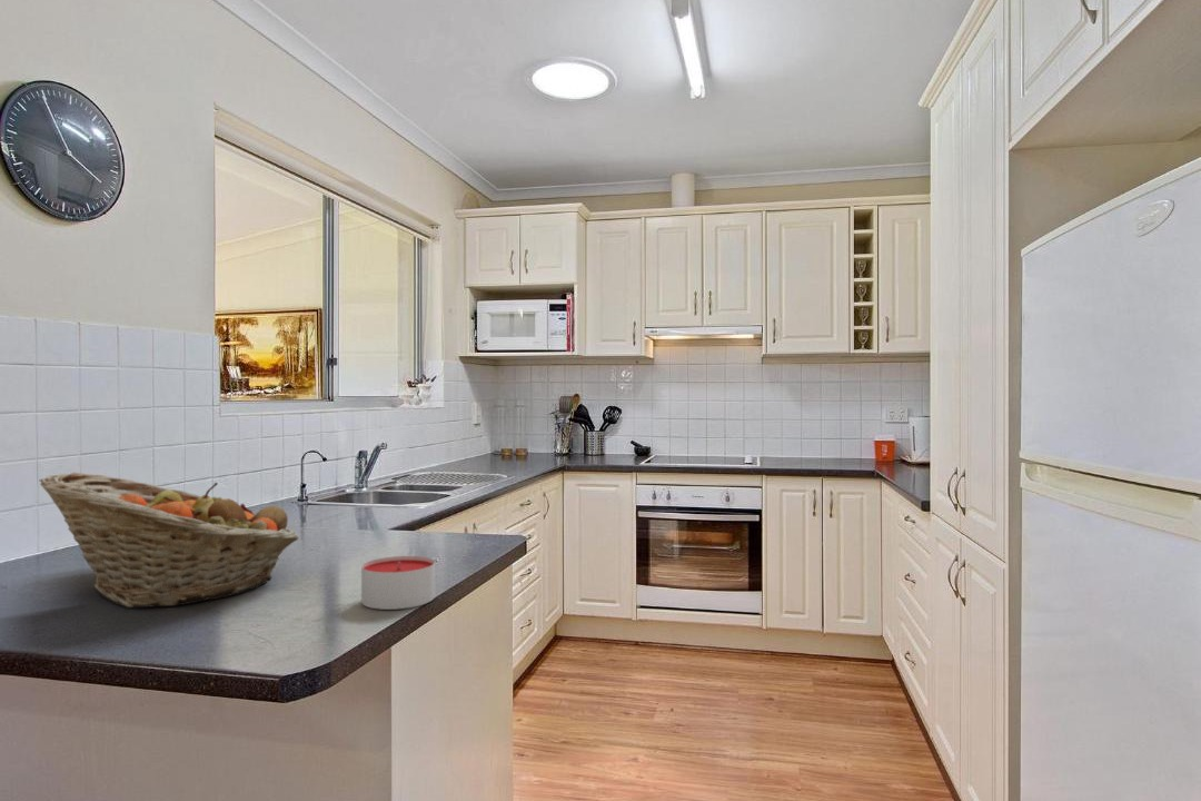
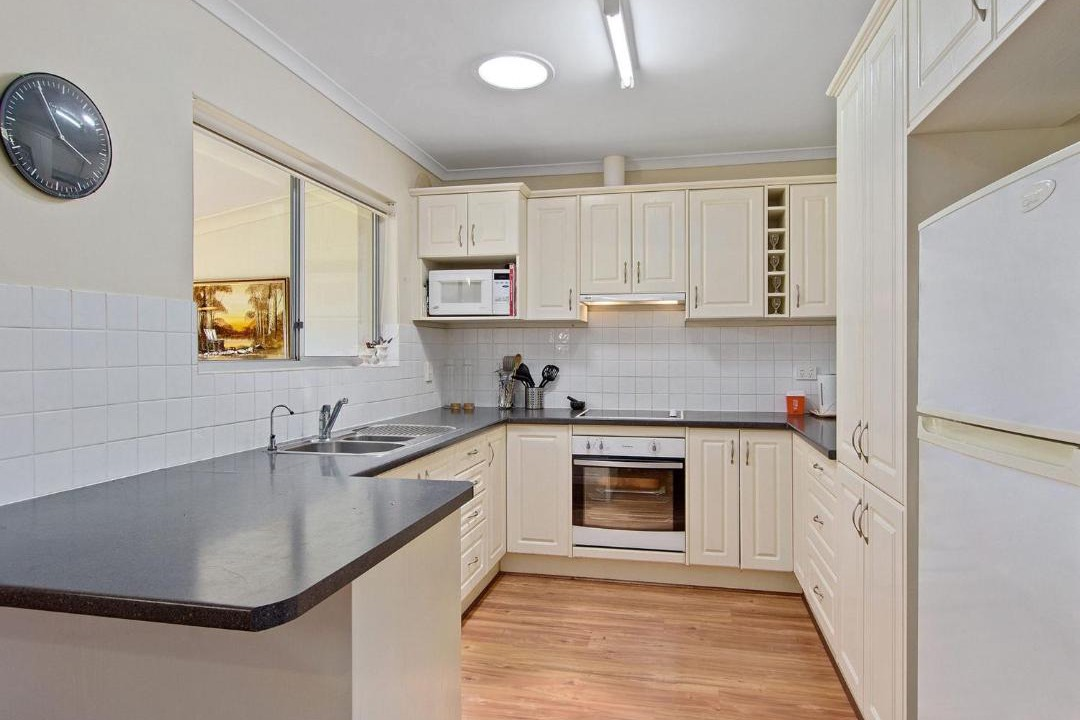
- fruit basket (176, 526)
- candle (398, 580)
